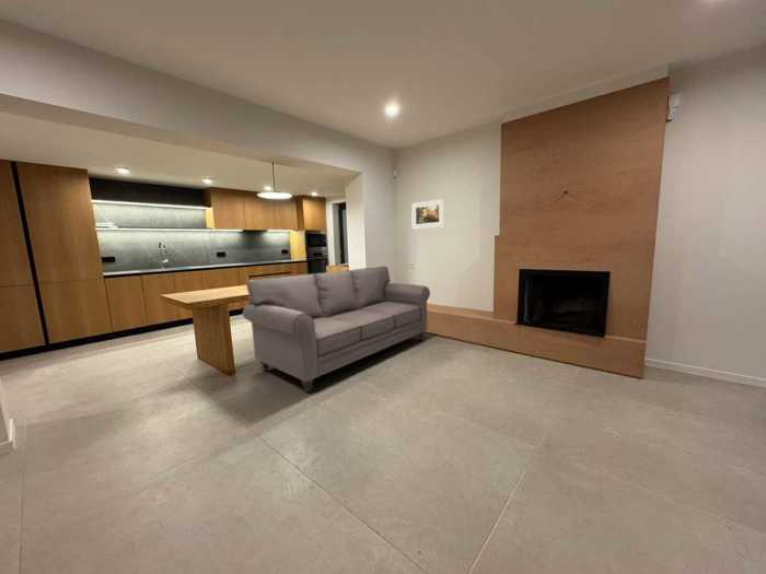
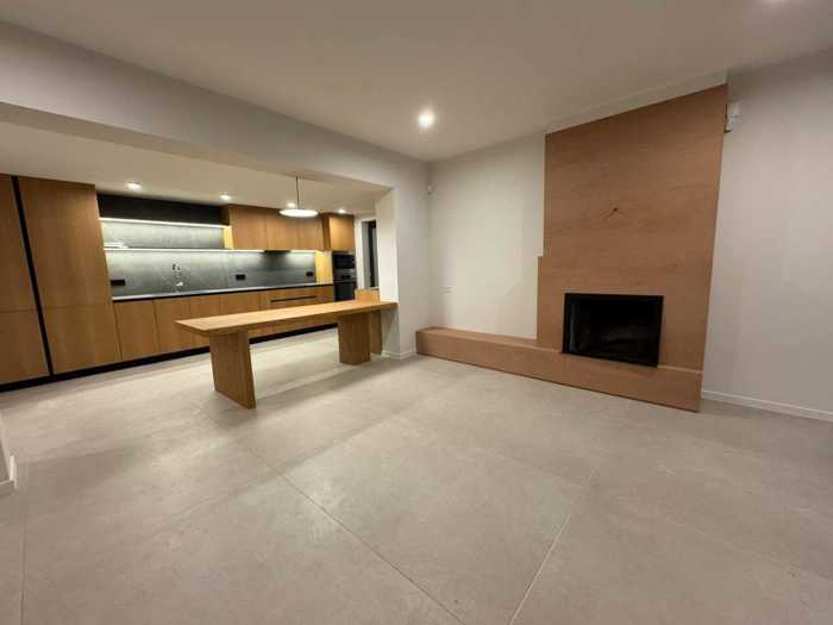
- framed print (427, 214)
- sofa (350, 313)
